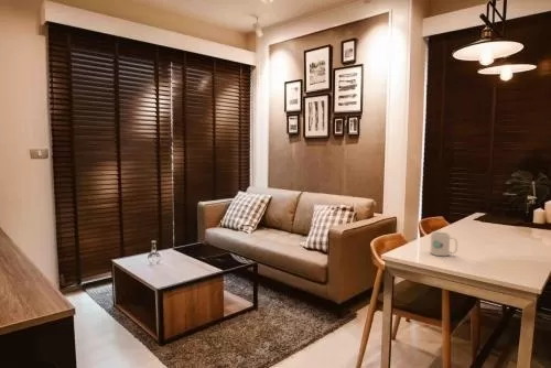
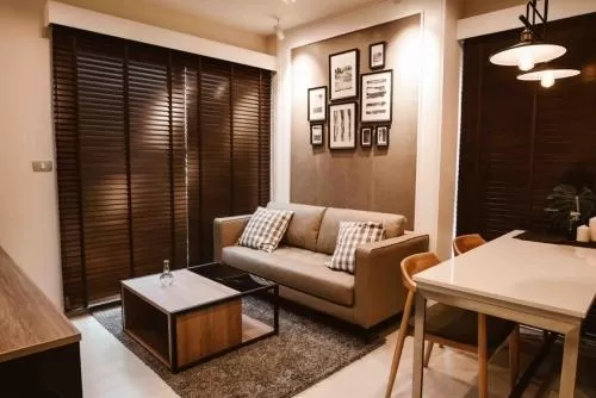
- mug (443, 243)
